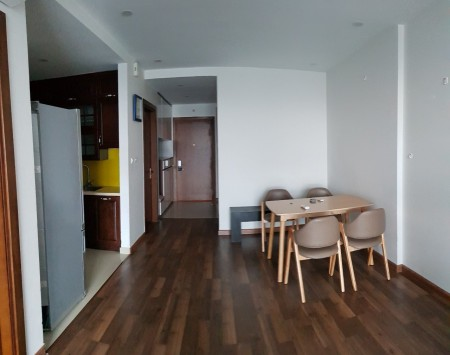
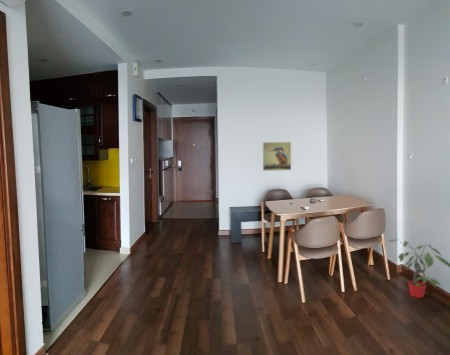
+ potted plant (416, 270)
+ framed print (276, 156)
